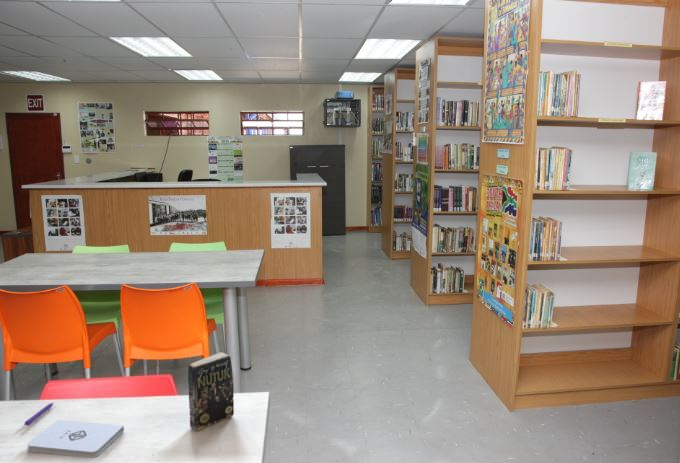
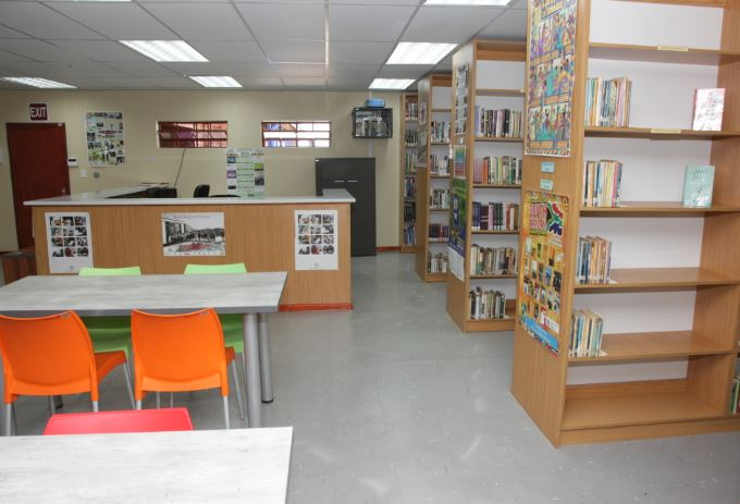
- notepad (76, 437)
- book (210, 389)
- pen (40, 413)
